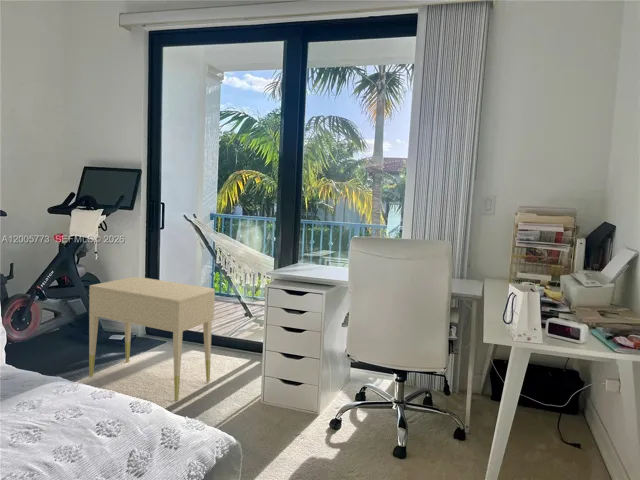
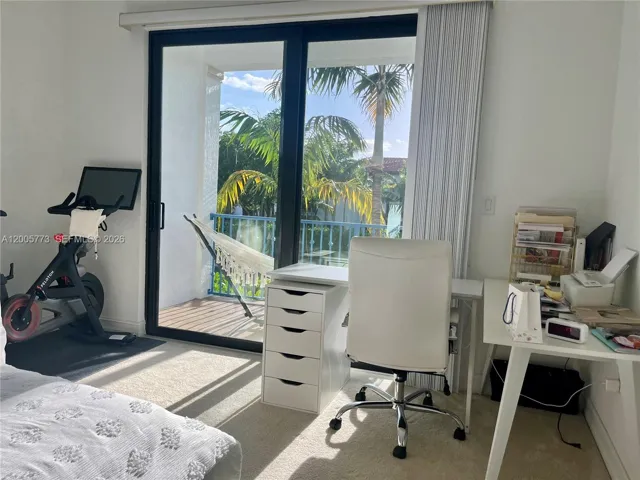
- nightstand (156, 328)
